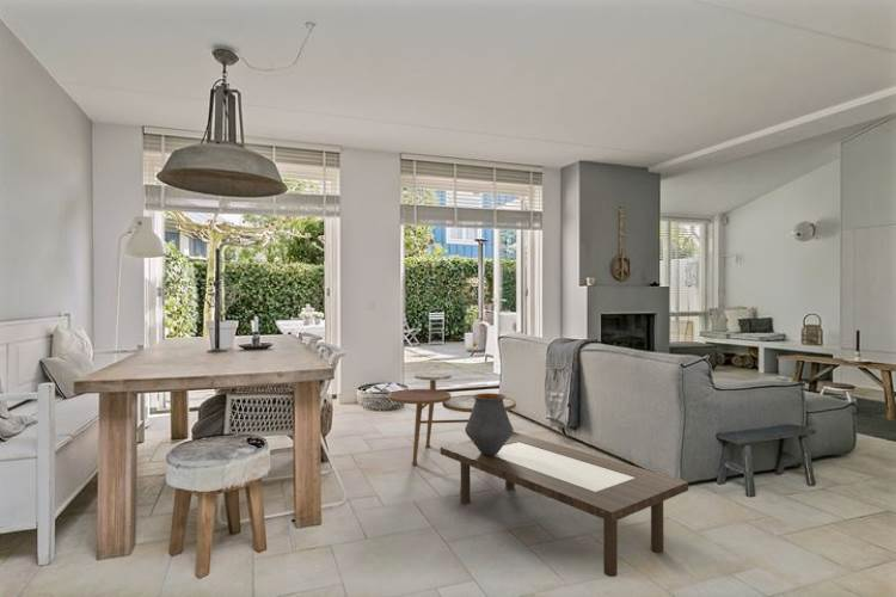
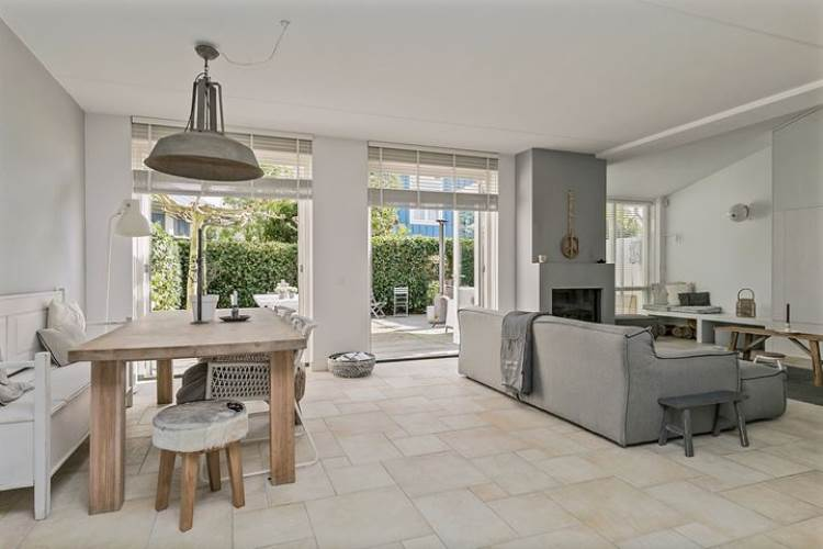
- vase (489, 424)
- side table (450, 420)
- coffee table (551, 492)
